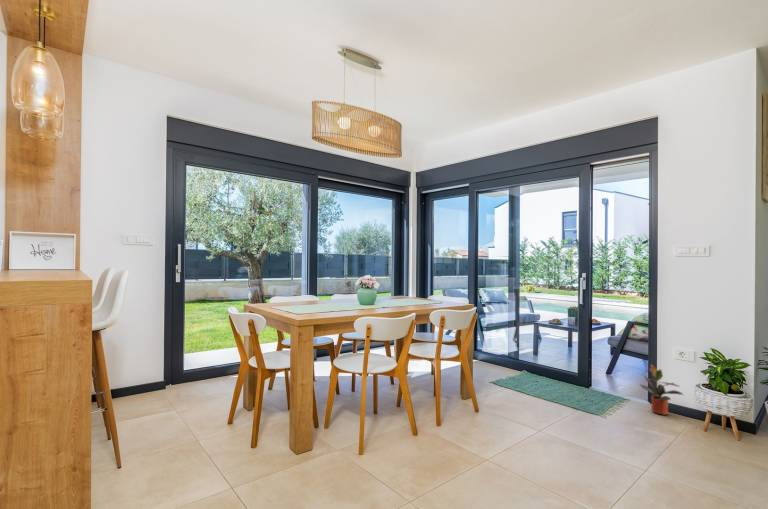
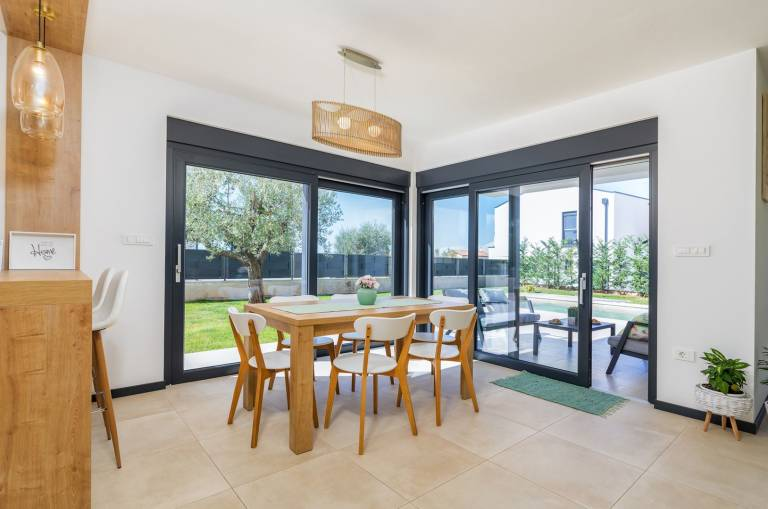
- potted plant (659, 391)
